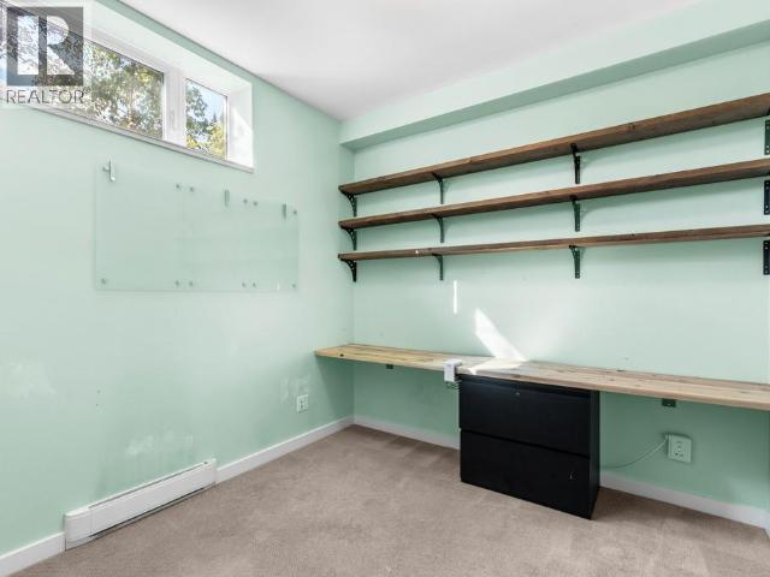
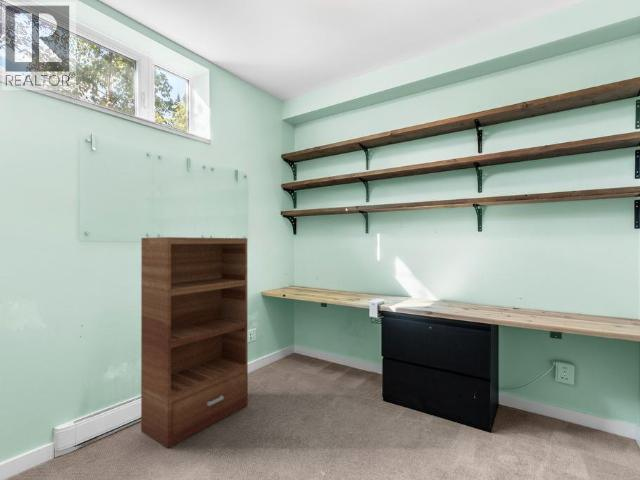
+ bookshelf (200, 327)
